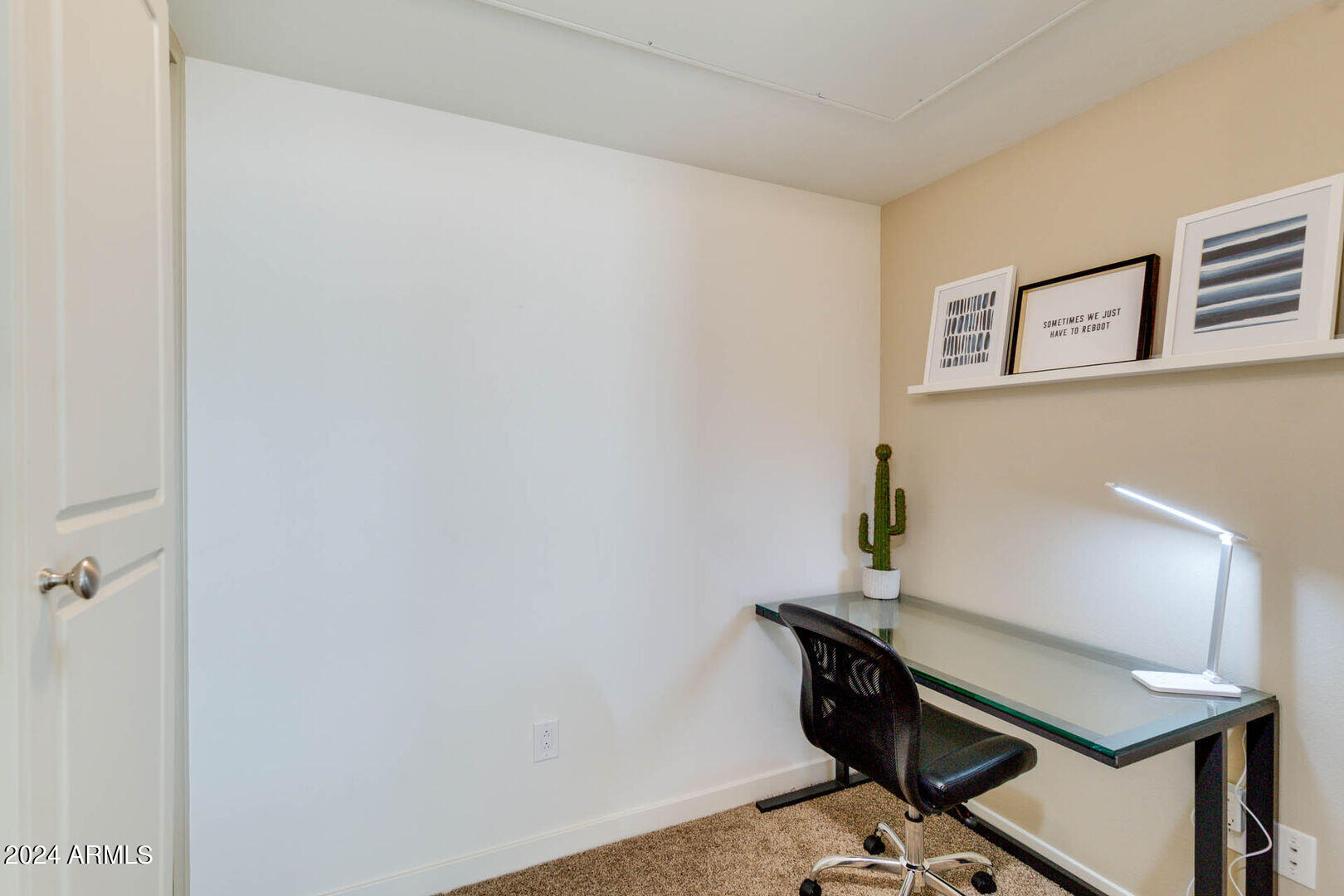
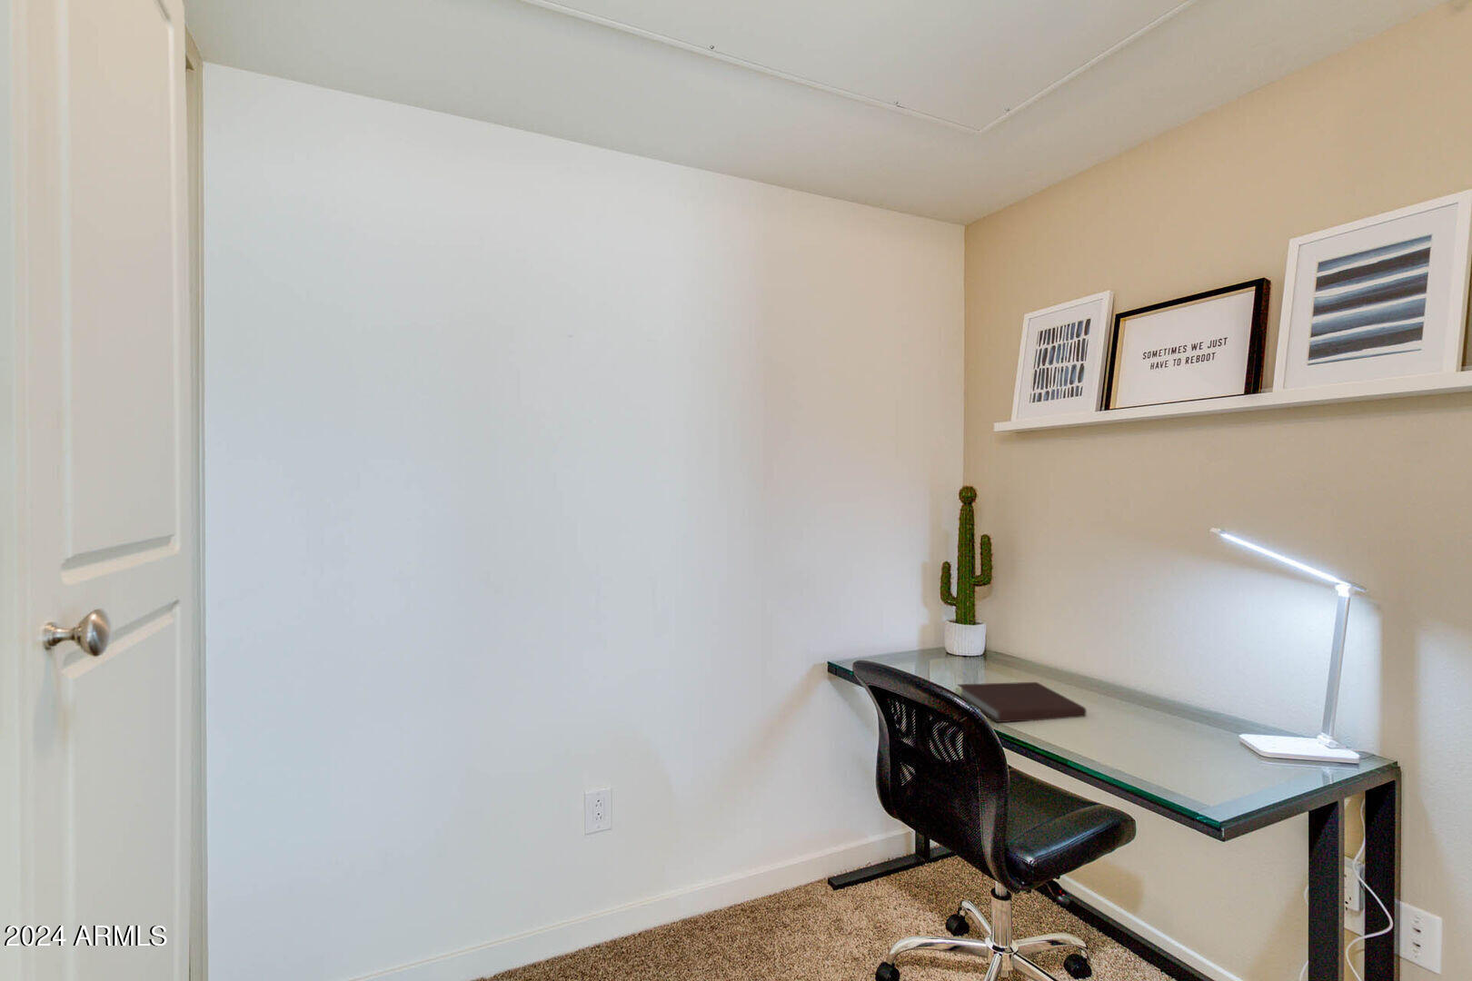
+ notebook (1017, 701)
